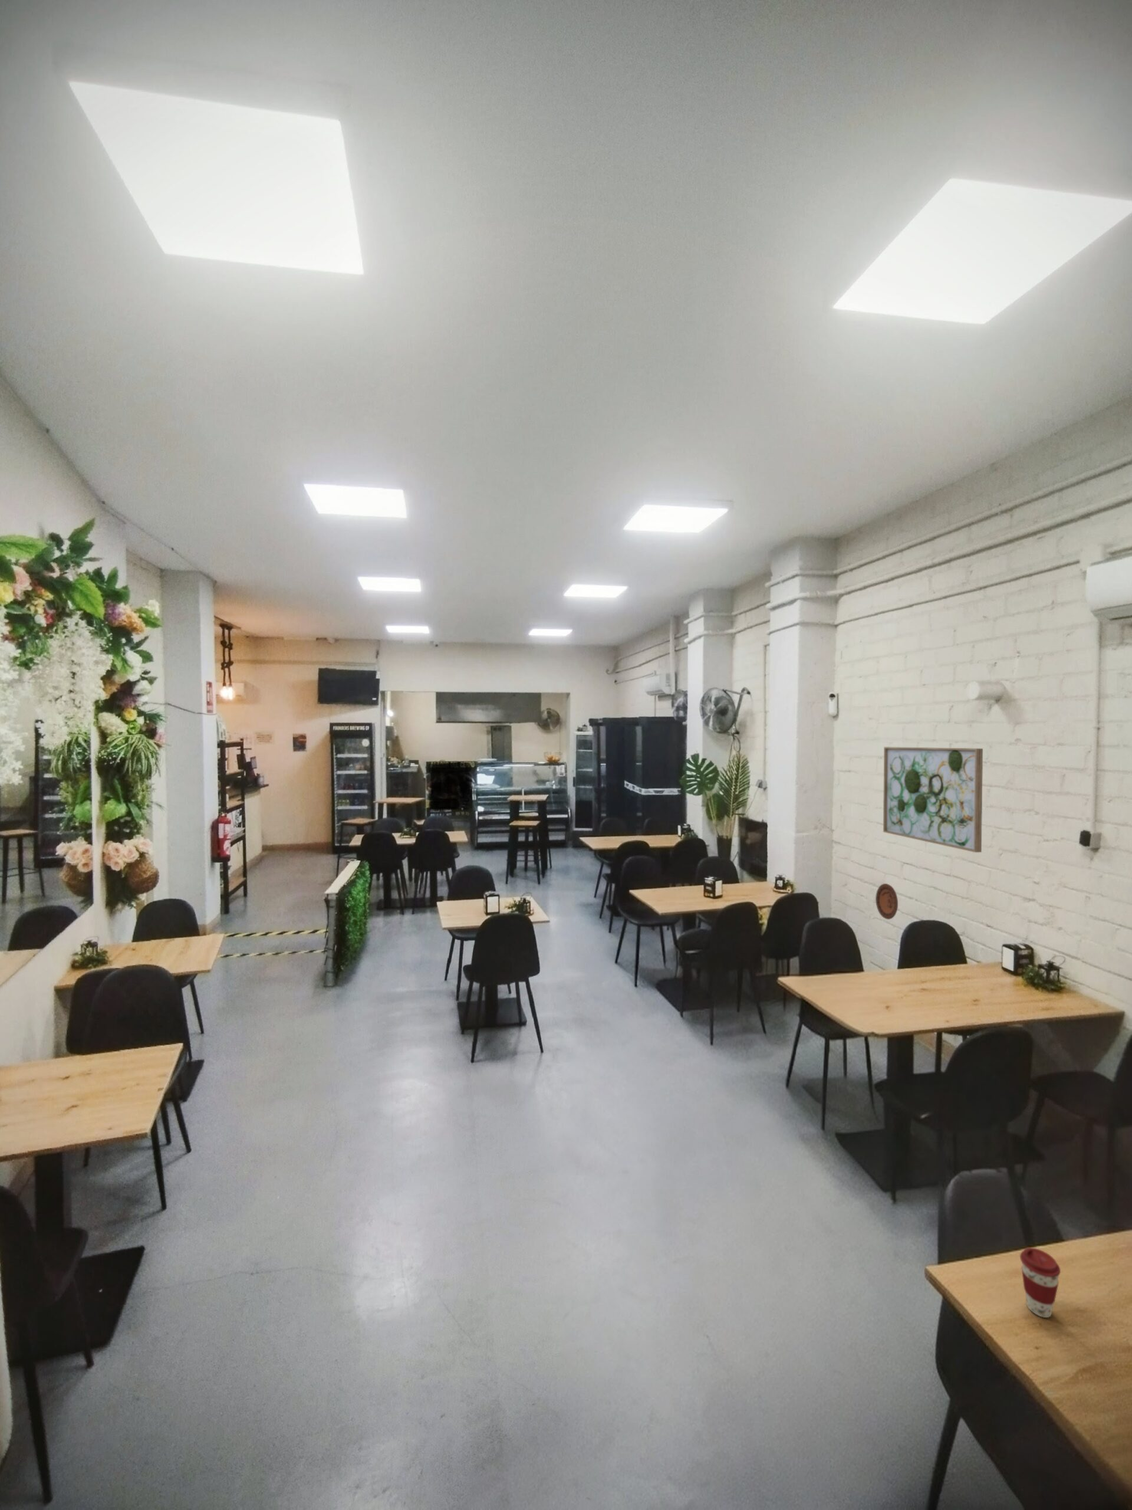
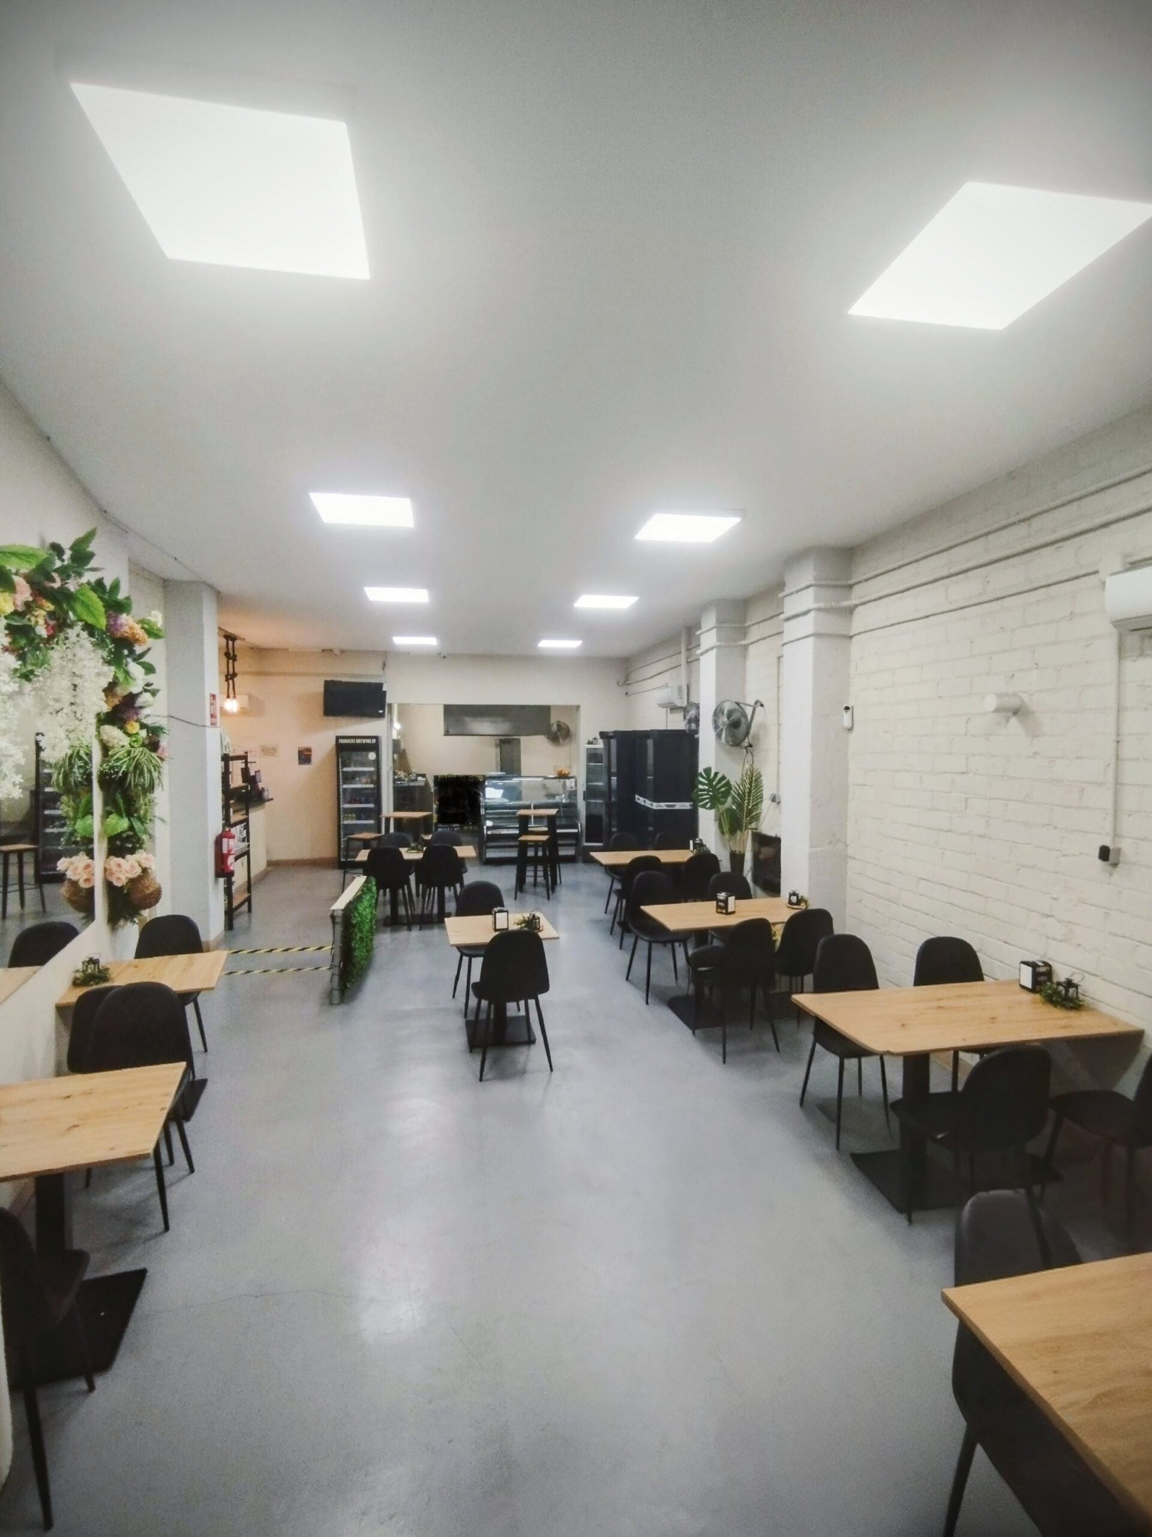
- coffee cup (1039, 1283)
- decorative plate (887, 901)
- wall art (926, 794)
